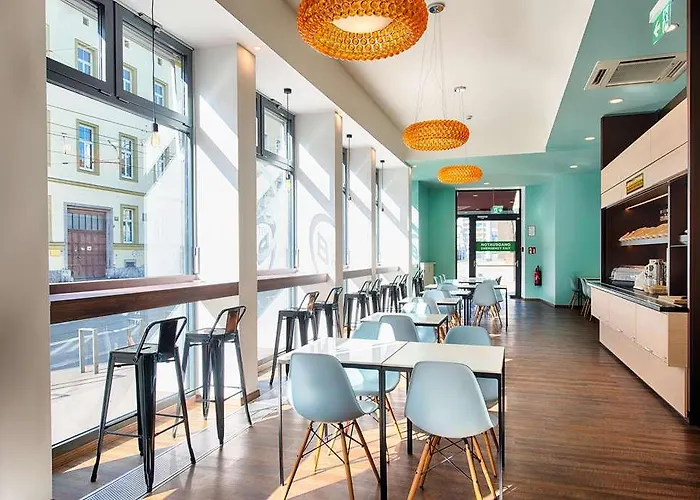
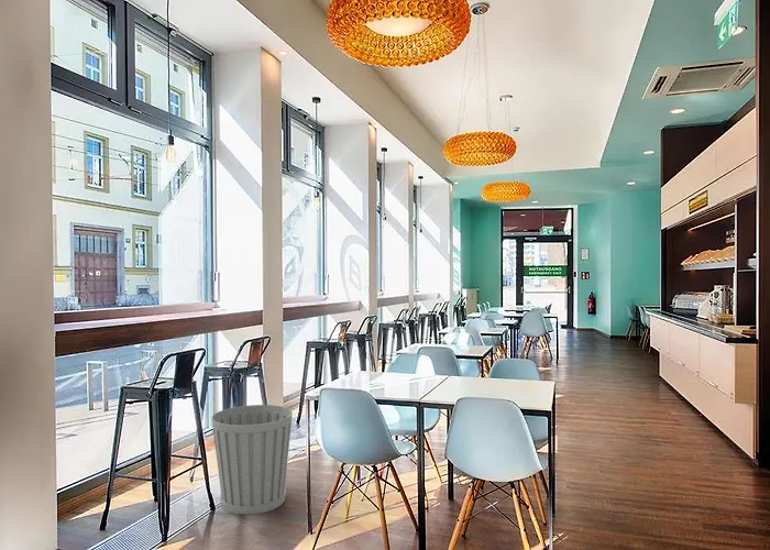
+ trash can (253, 458)
